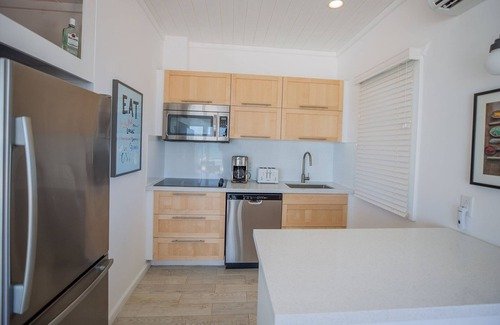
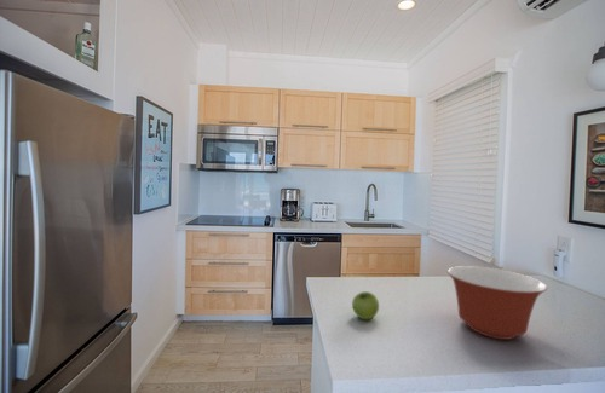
+ fruit (364, 305)
+ mixing bowl (491, 302)
